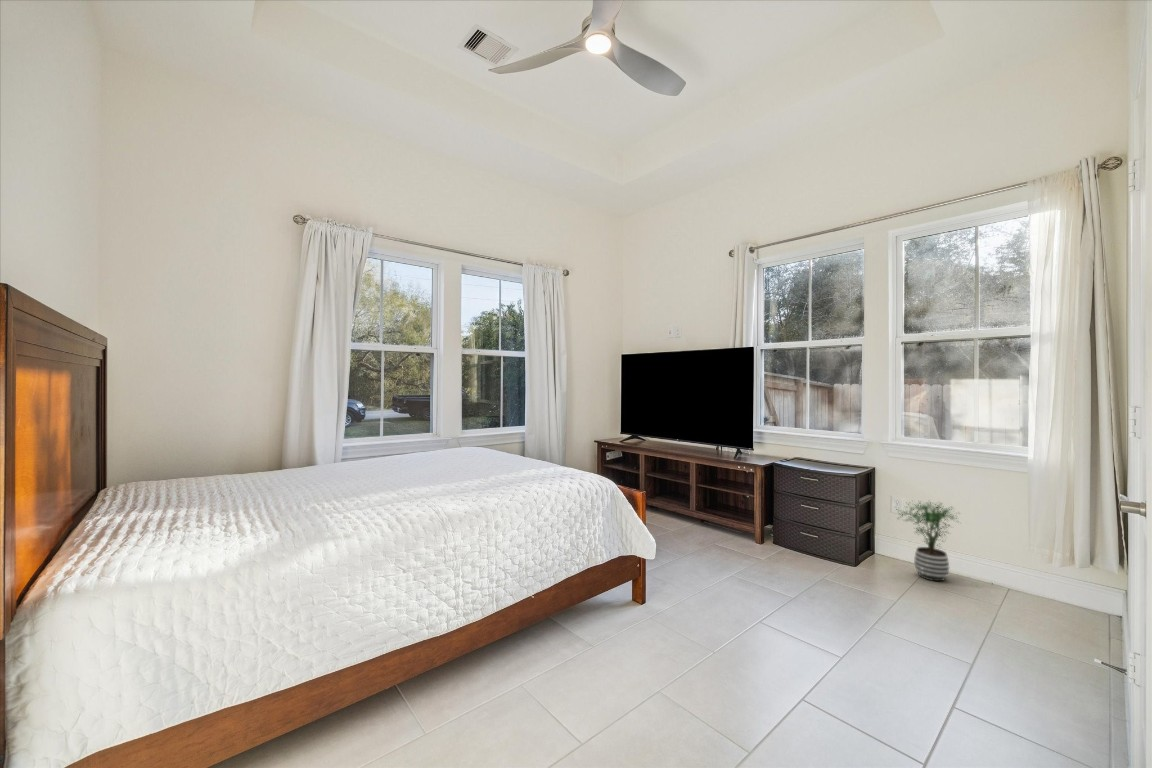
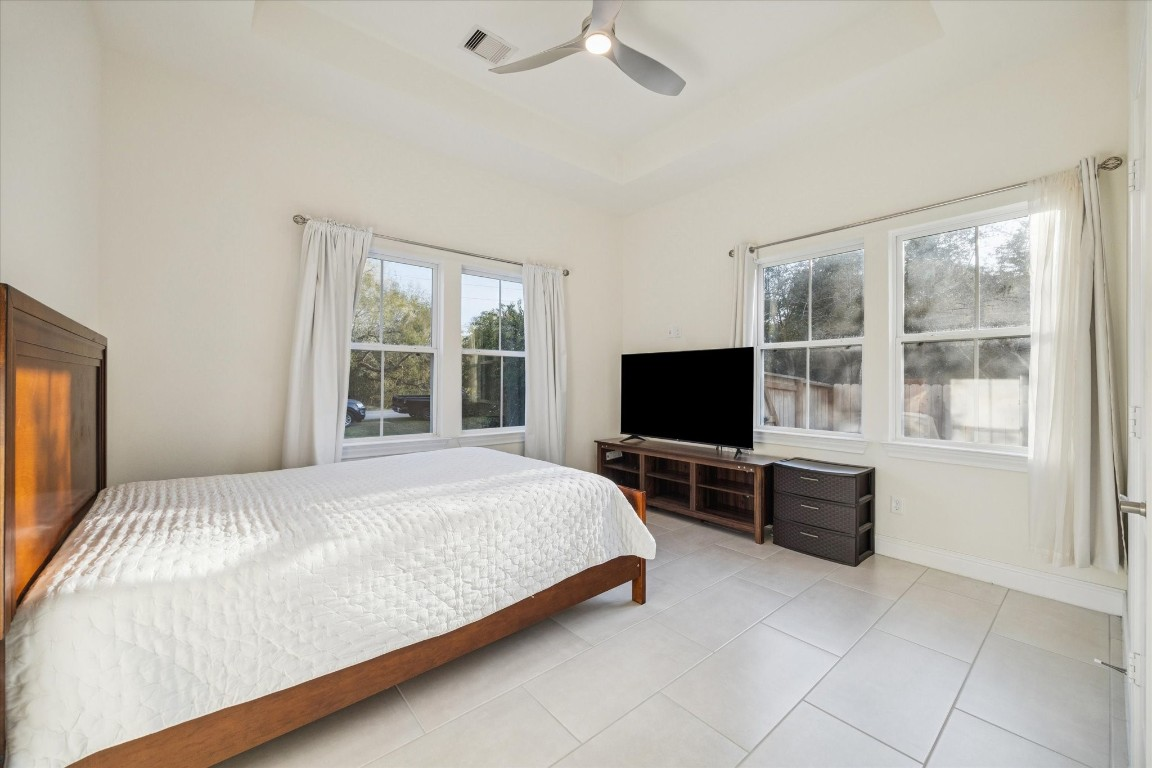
- potted plant (928, 539)
